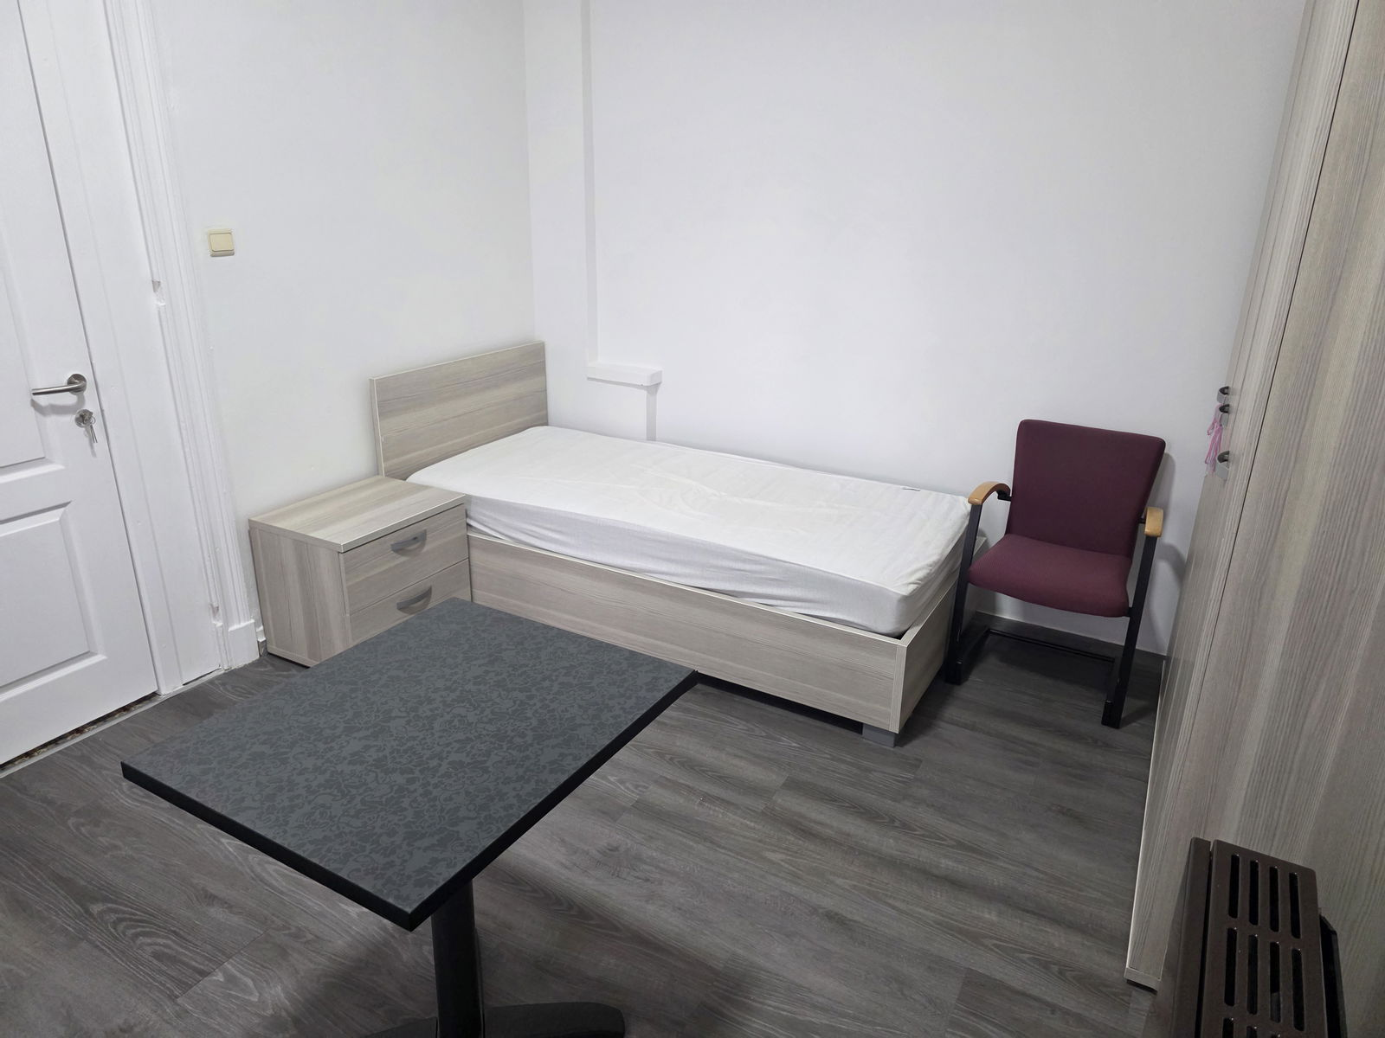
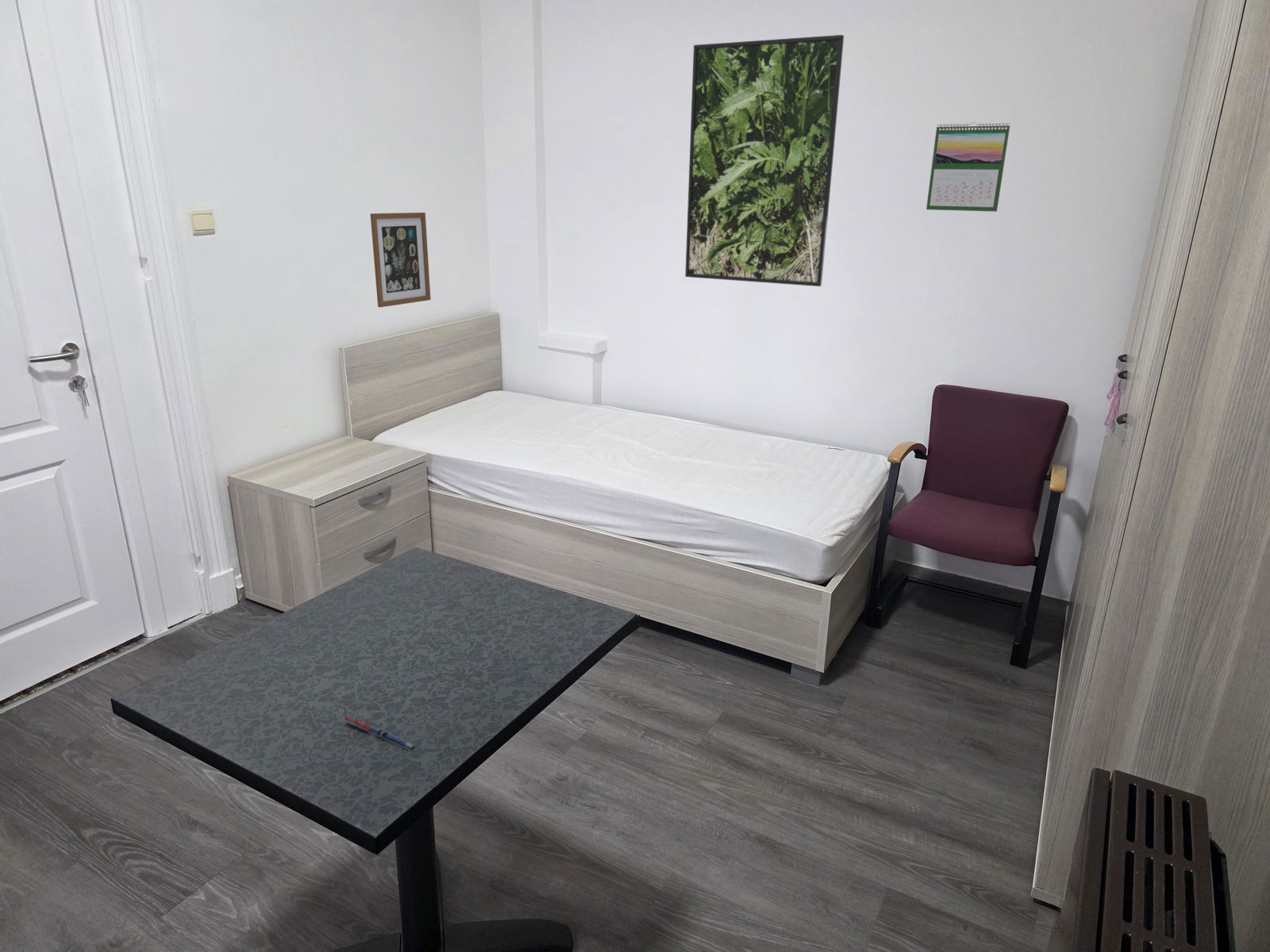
+ pen (378, 731)
+ wall art (402, 259)
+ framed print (757, 166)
+ calendar (967, 167)
